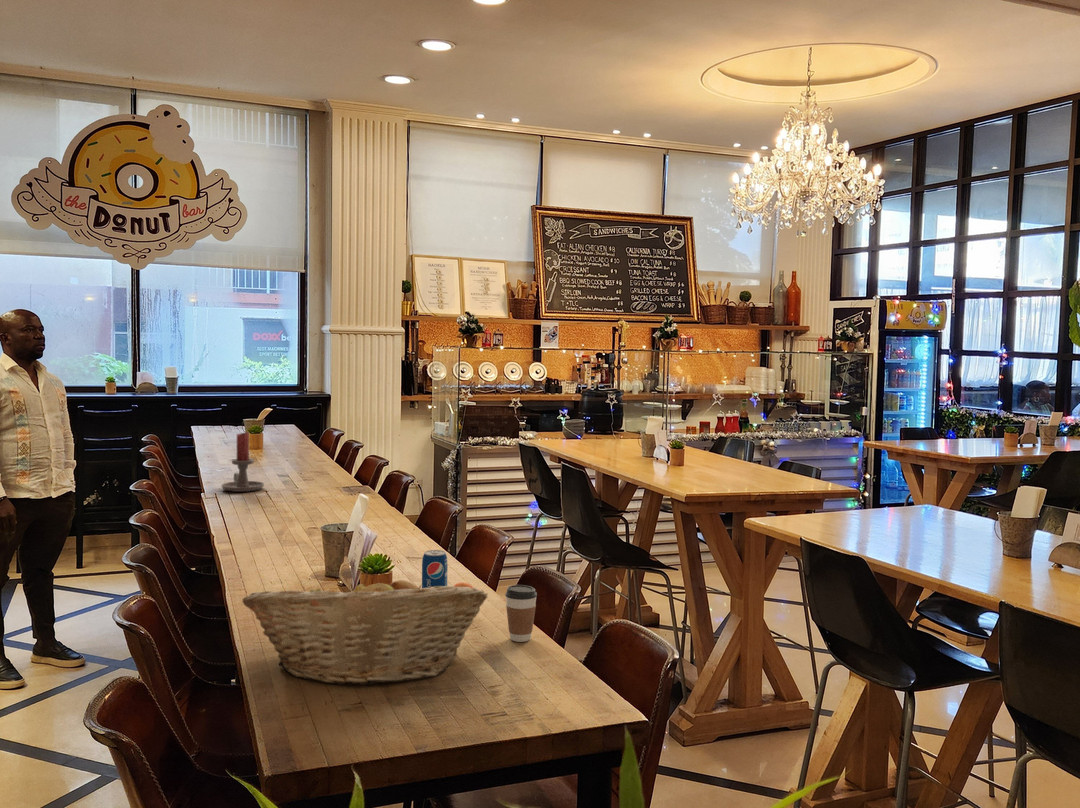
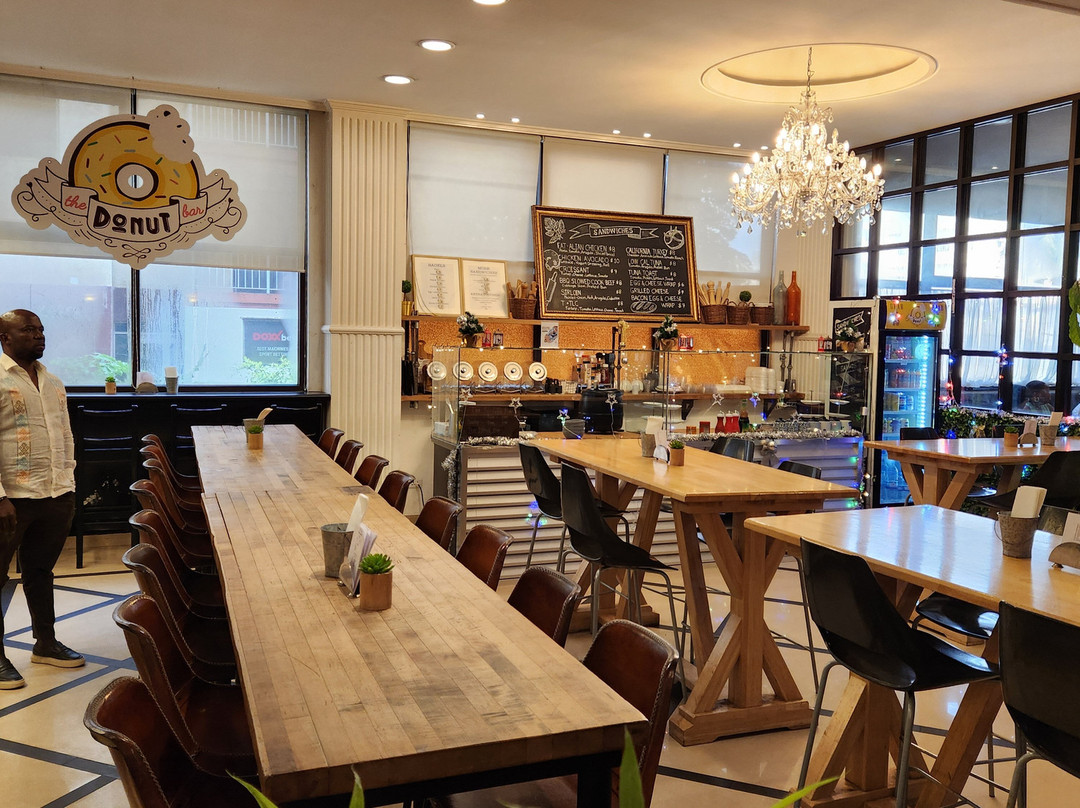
- coffee cup (520, 613)
- beverage can (434, 574)
- fruit basket (367, 616)
- candle holder (241, 460)
